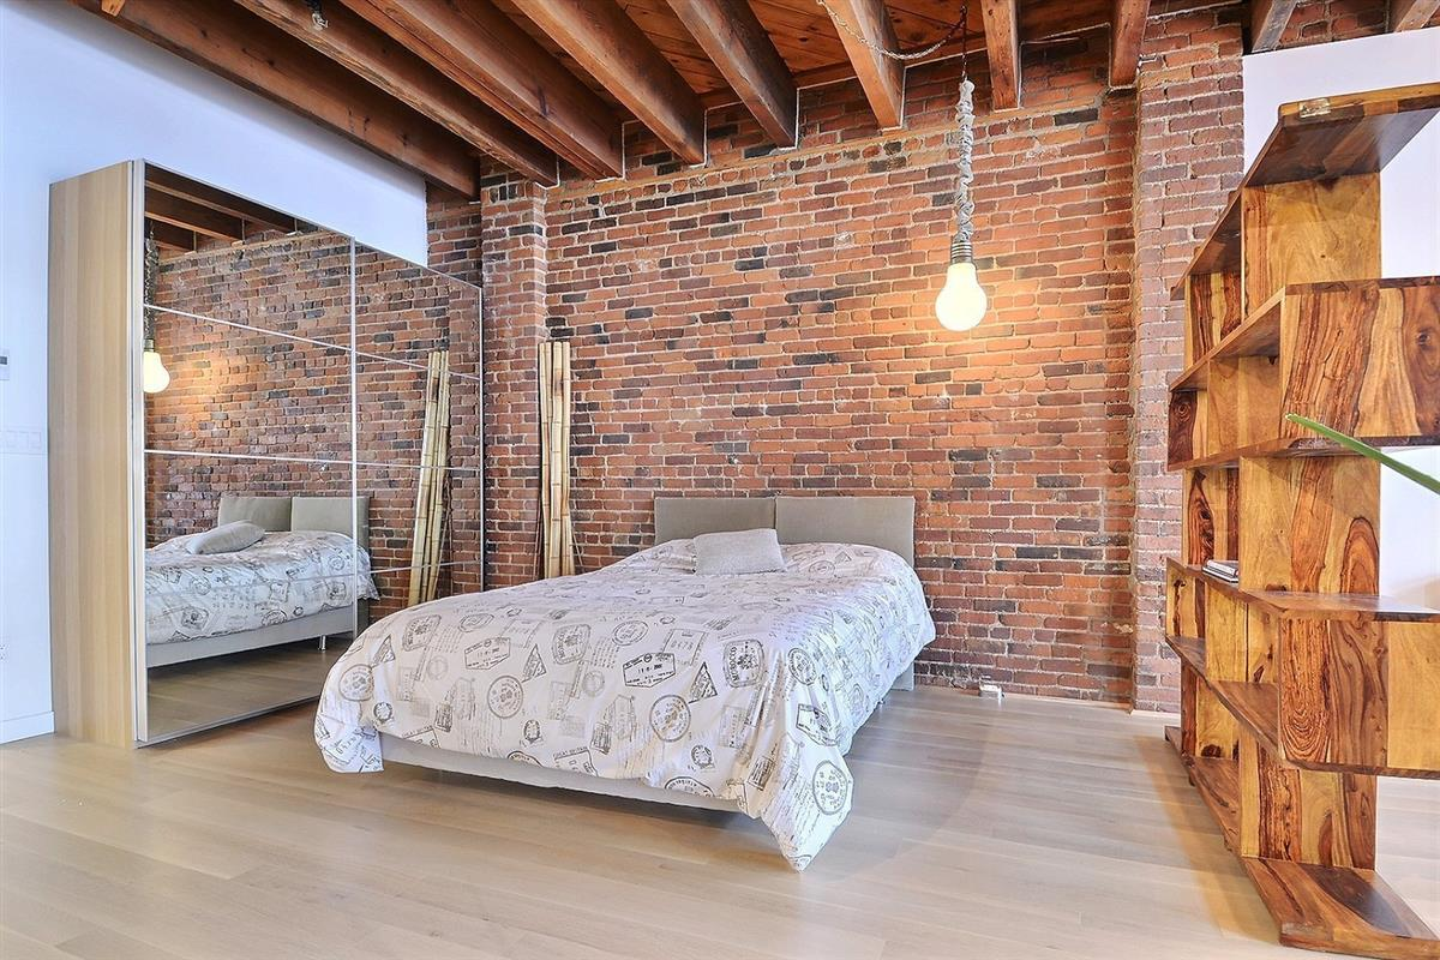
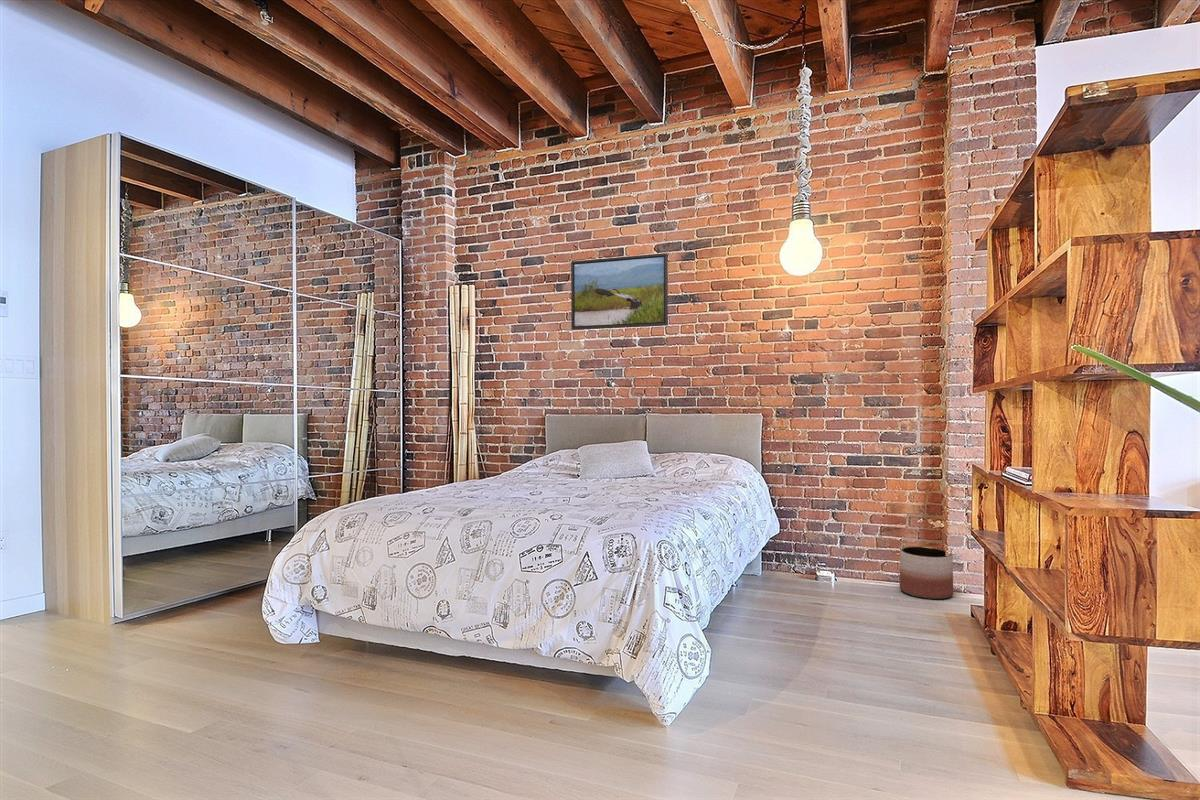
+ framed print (618, 292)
+ planter (925, 572)
